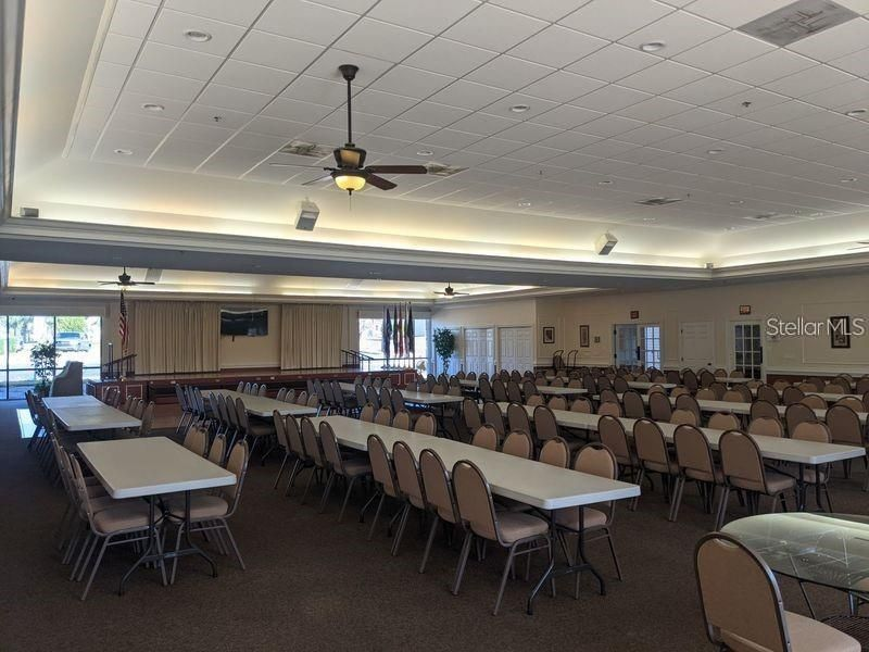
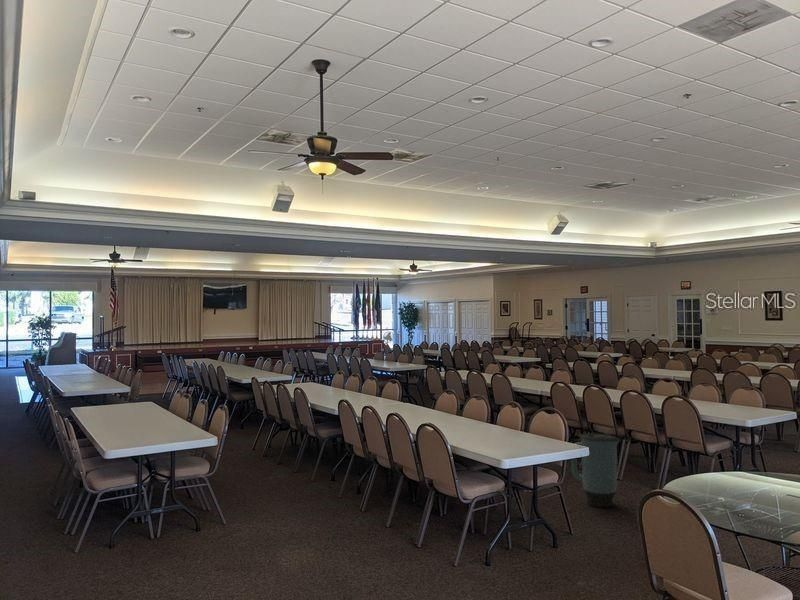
+ trash can (596, 469)
